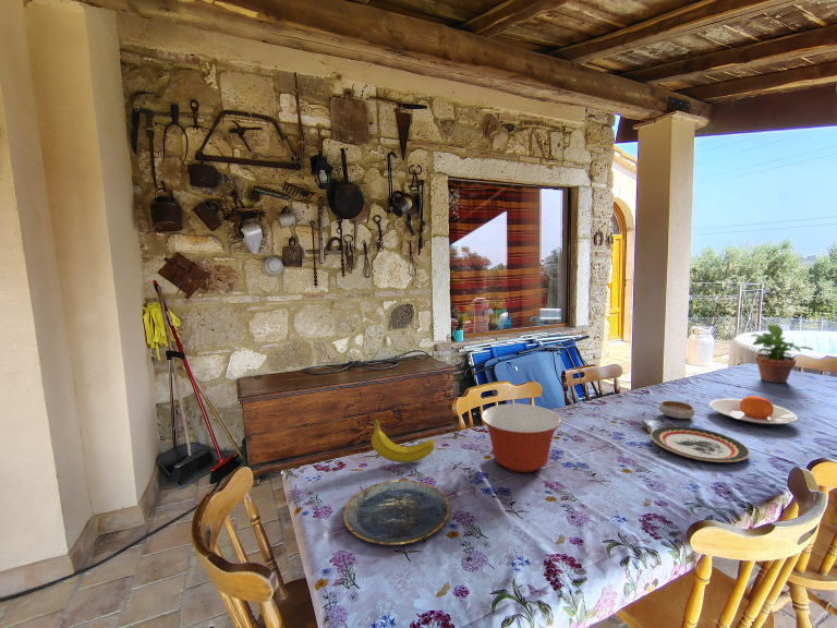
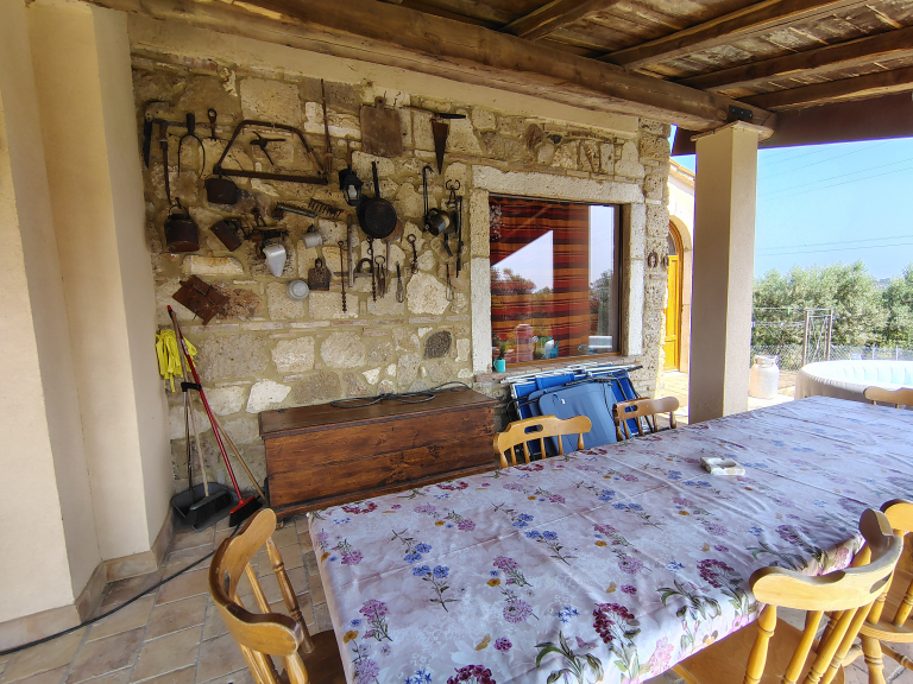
- plate (397, 510)
- plate (696, 445)
- potted plant (778, 354)
- plate (751, 407)
- fruit (399, 445)
- mixing bowl (520, 439)
- bowl (676, 410)
